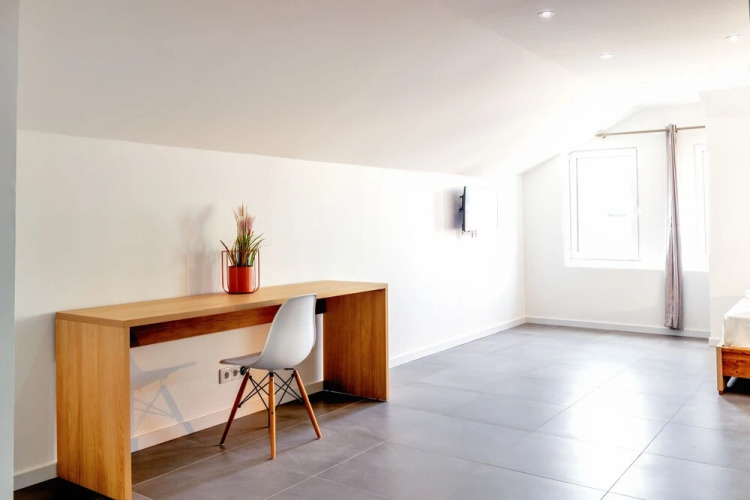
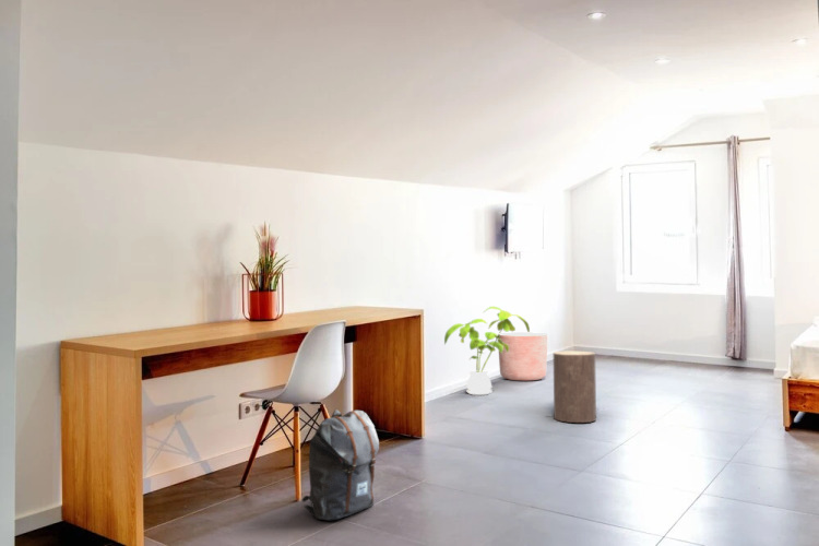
+ backpack (341, 459)
+ stool (574, 385)
+ planter (522, 356)
+ house plant (492, 349)
